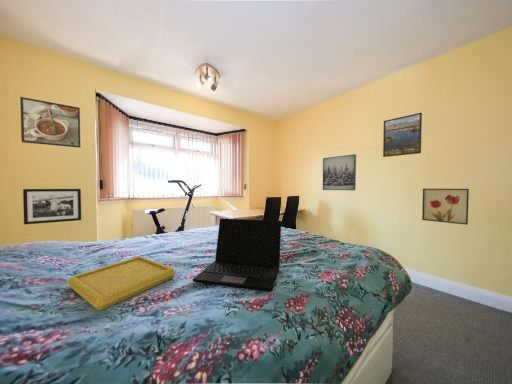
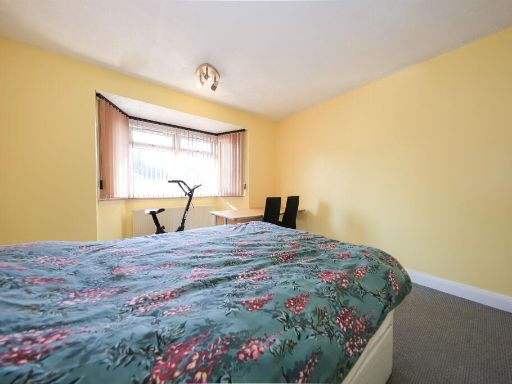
- laptop (241, 248)
- serving tray (124, 277)
- wall art (338, 173)
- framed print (52, 124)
- picture frame (54, 205)
- wall art (444, 205)
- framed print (401, 136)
